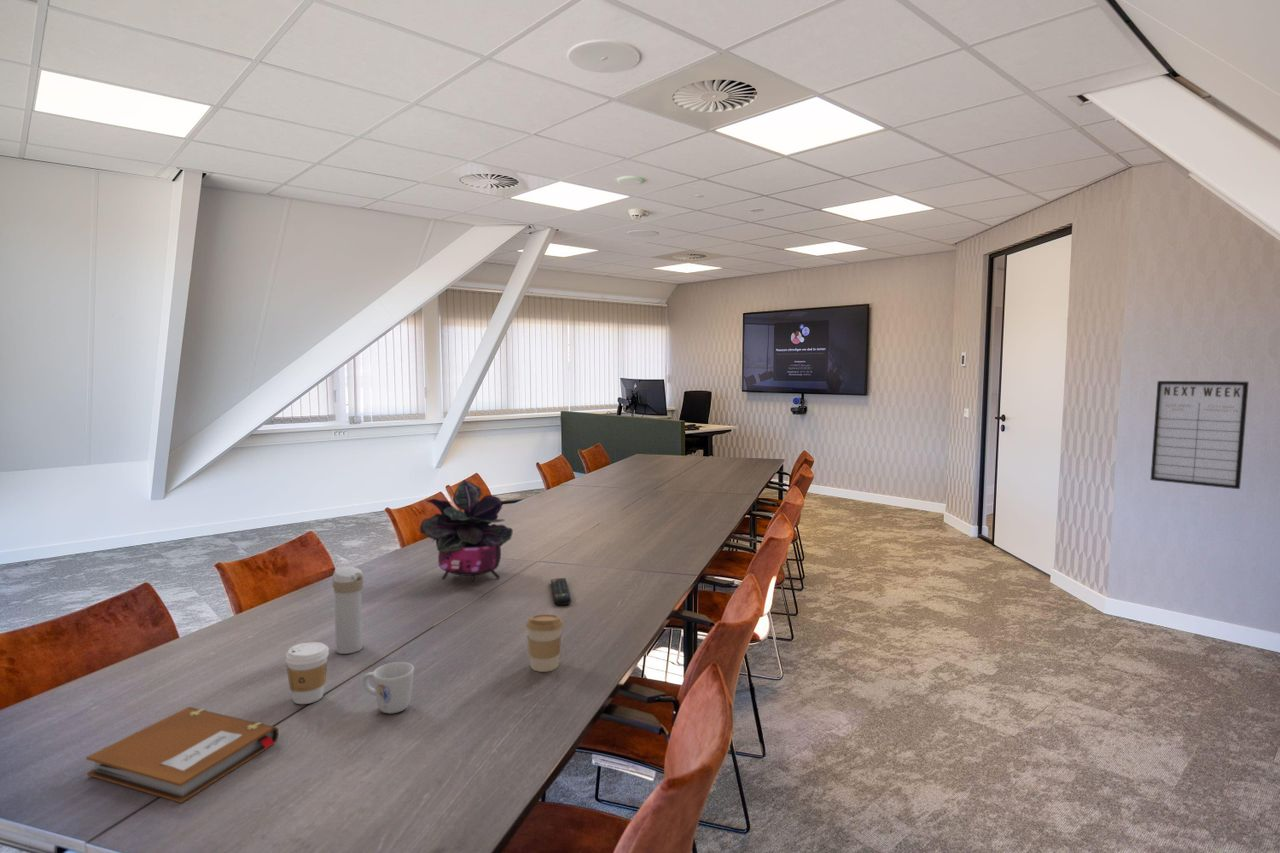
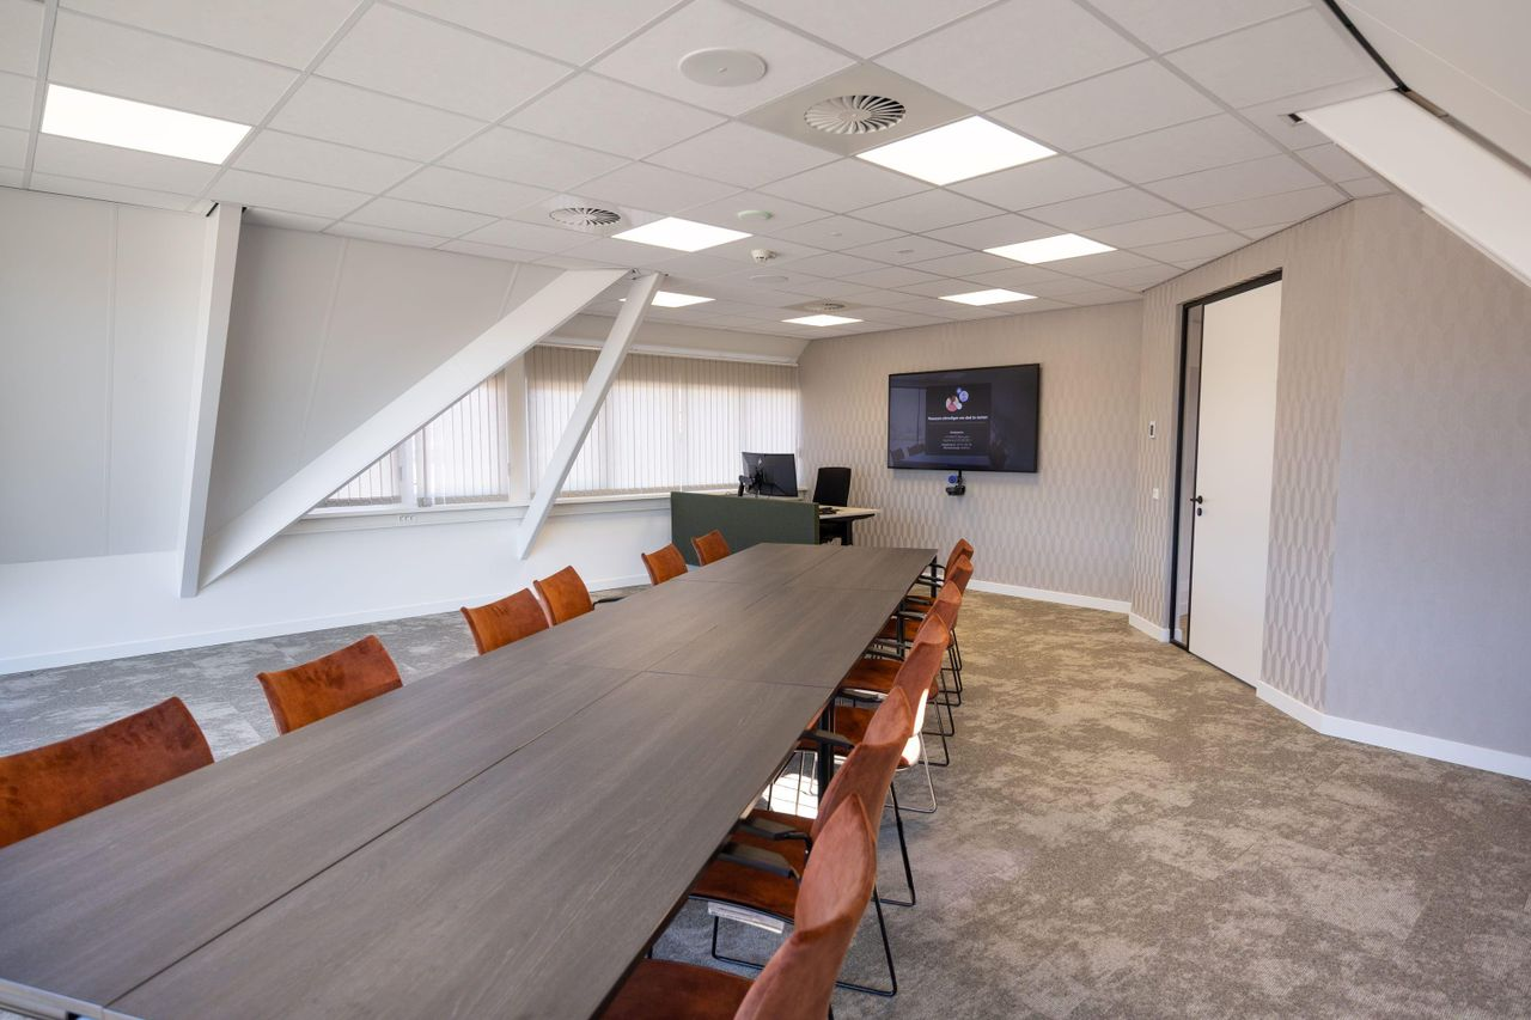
- notebook (190, 748)
- coffee cup (544, 640)
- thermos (347, 608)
- potted plant (469, 530)
- mug (387, 688)
- coffee cup (307, 672)
- remote control (560, 590)
- writing board (1197, 433)
